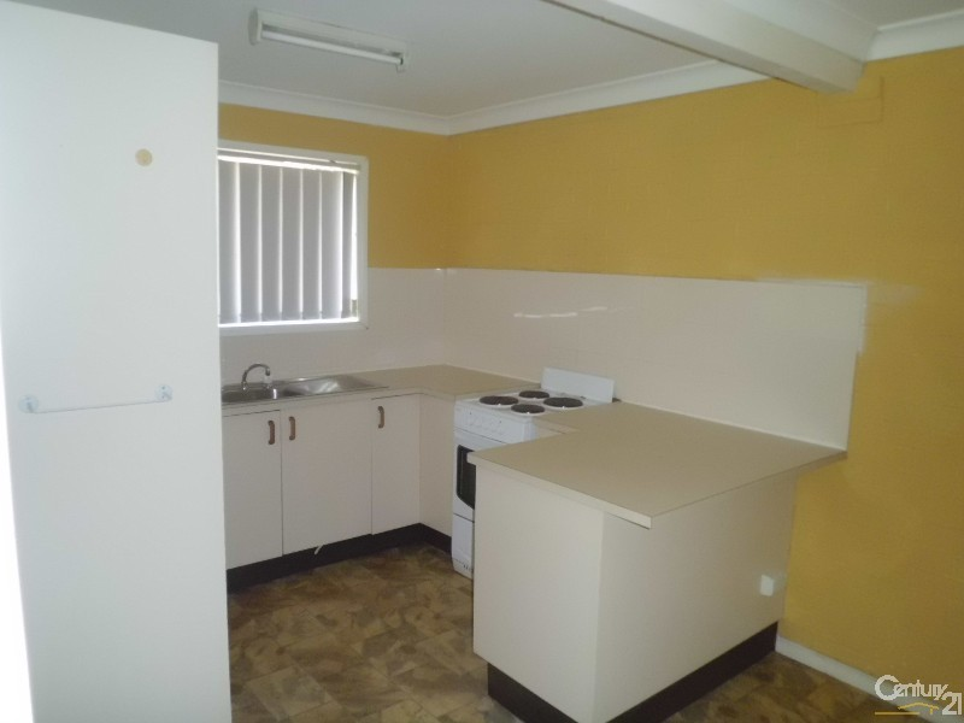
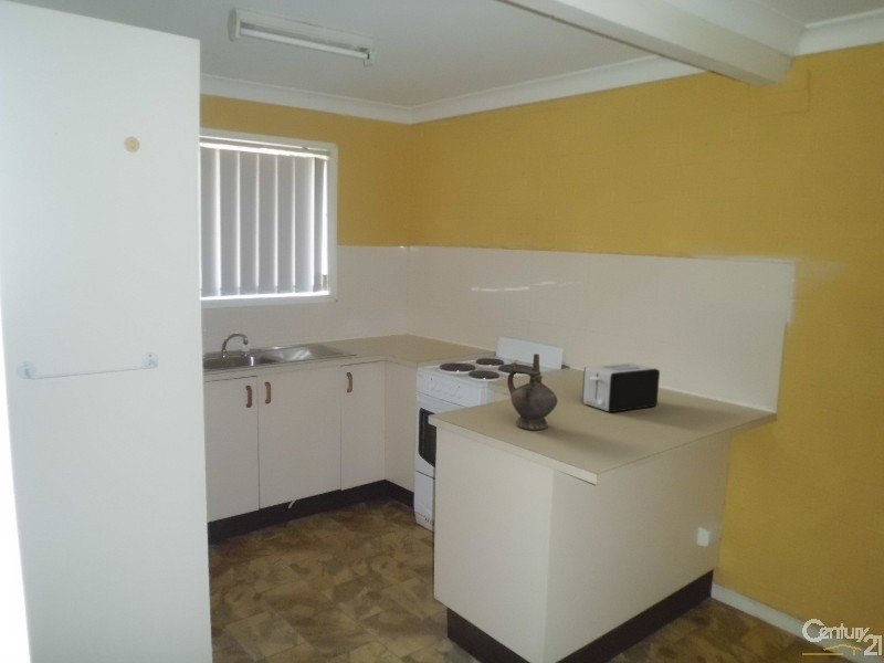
+ ceremonial vessel (532, 389)
+ toaster (620, 386)
